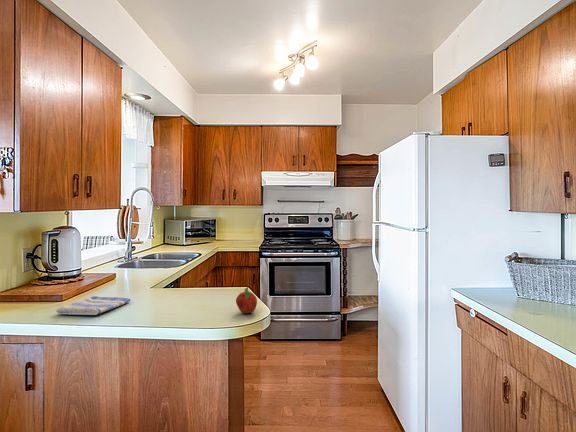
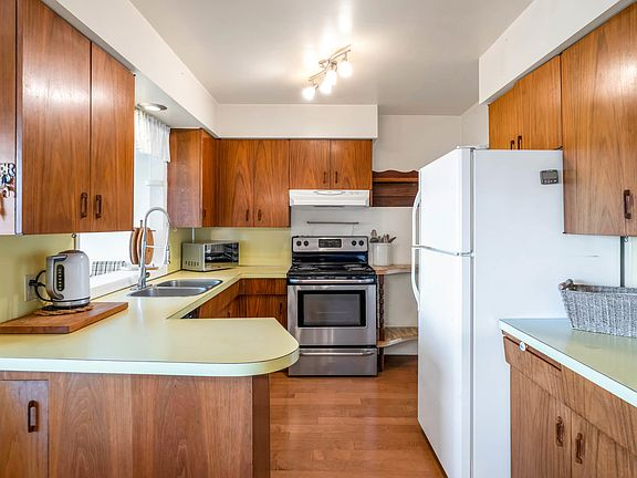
- fruit (246, 300)
- dish towel (95, 304)
